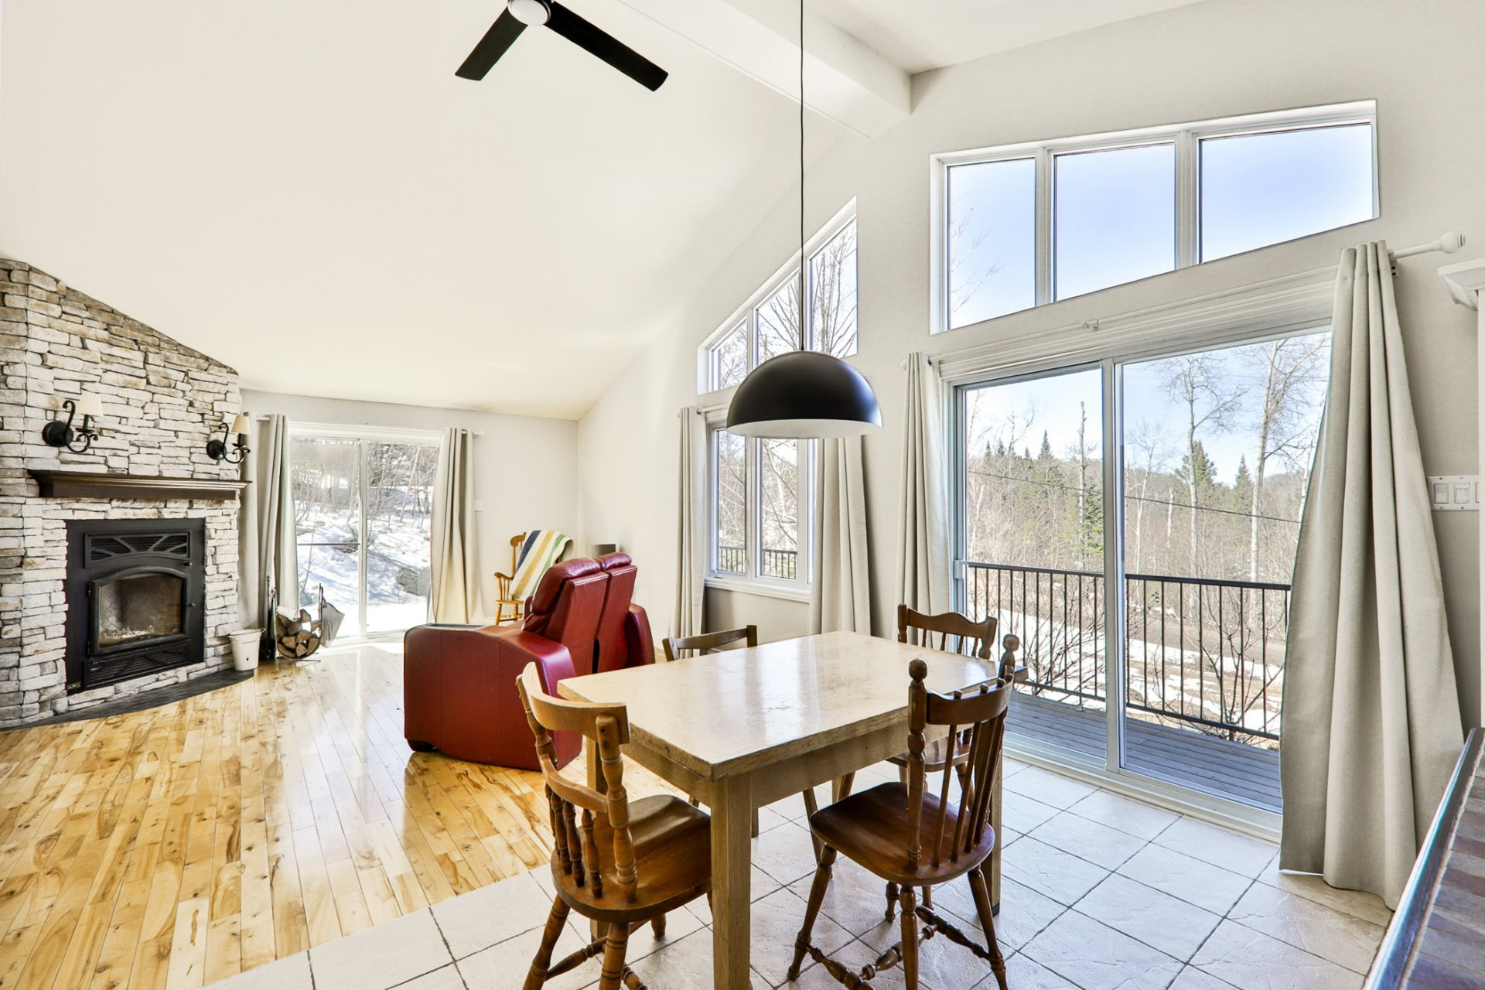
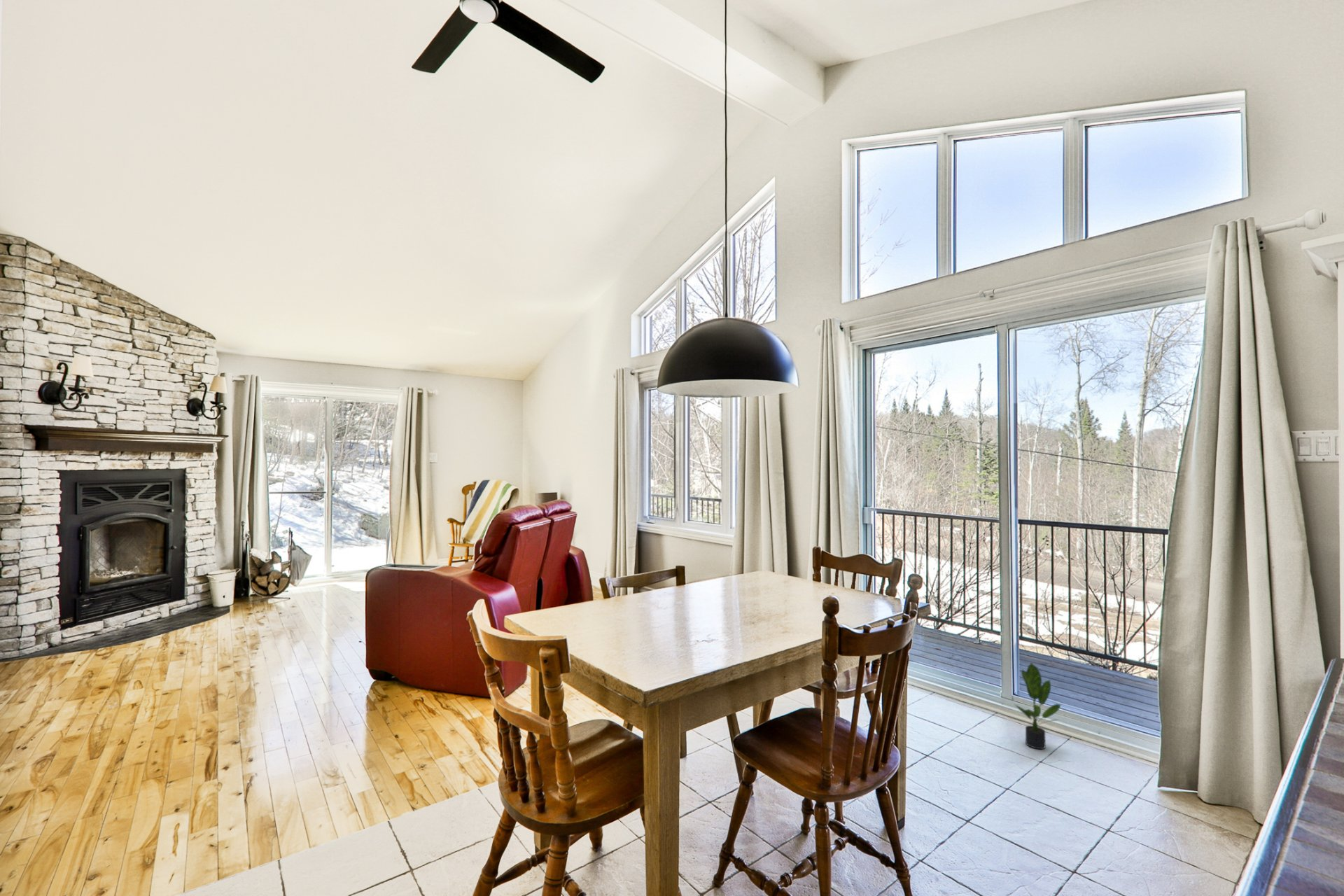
+ potted plant (1035, 707)
